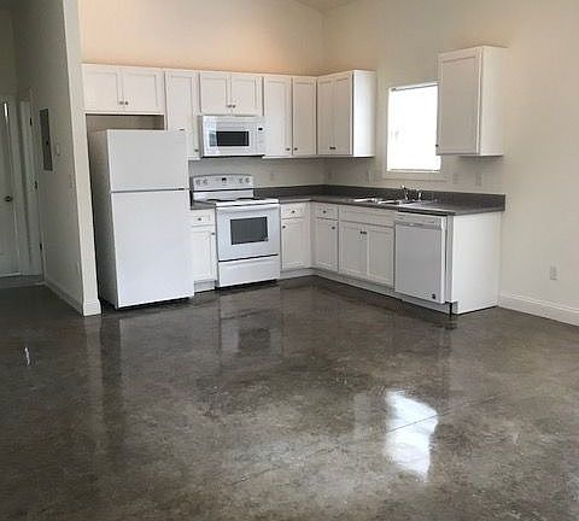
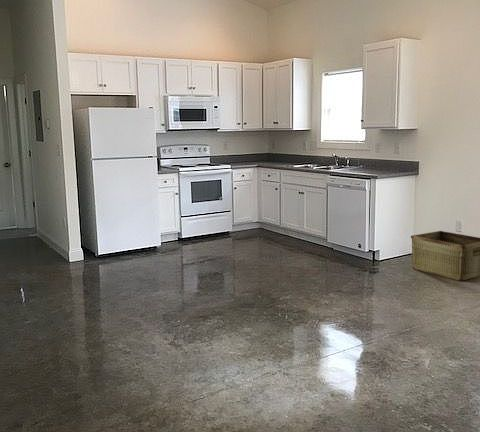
+ hamper (450, 254)
